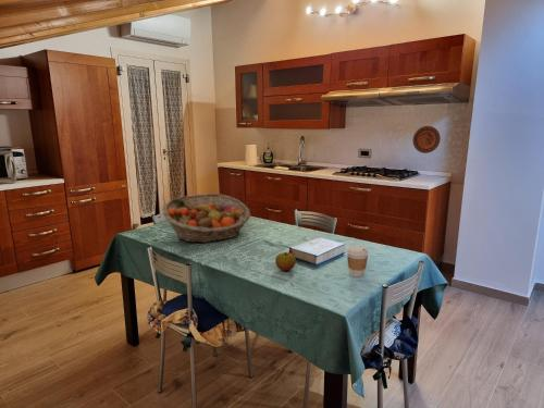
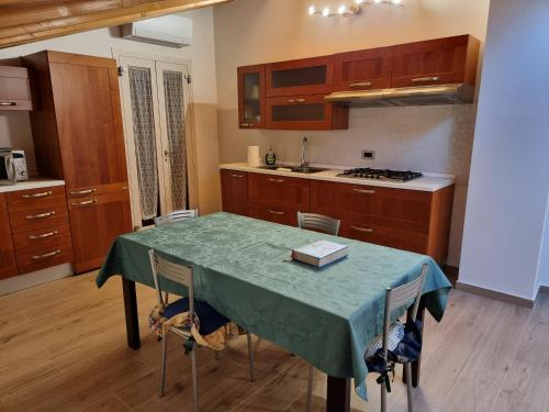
- apple (285, 261)
- coffee cup (357, 260)
- fruit basket (207, 217)
- decorative plate (425, 139)
